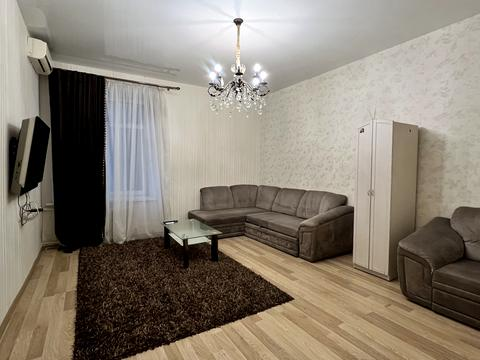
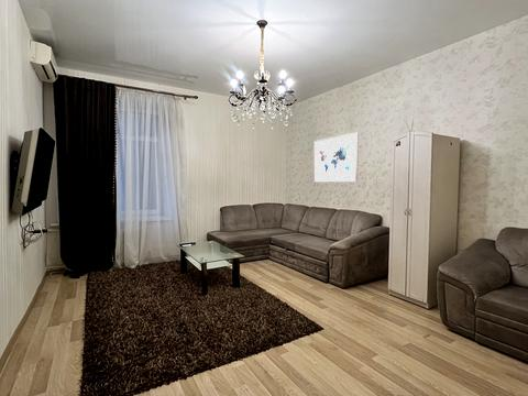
+ wall art (333, 160)
